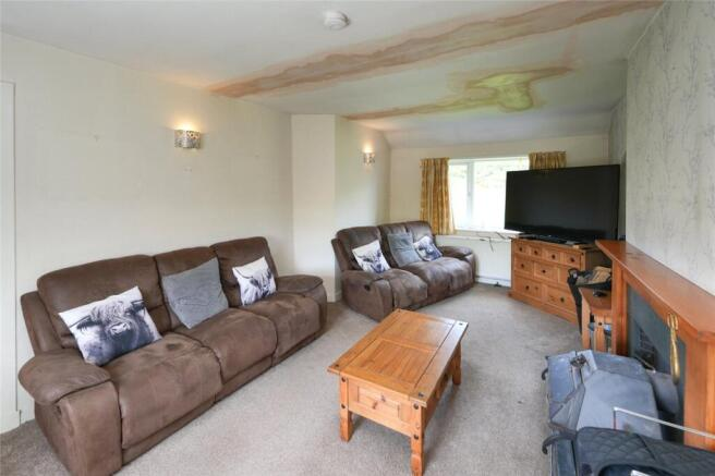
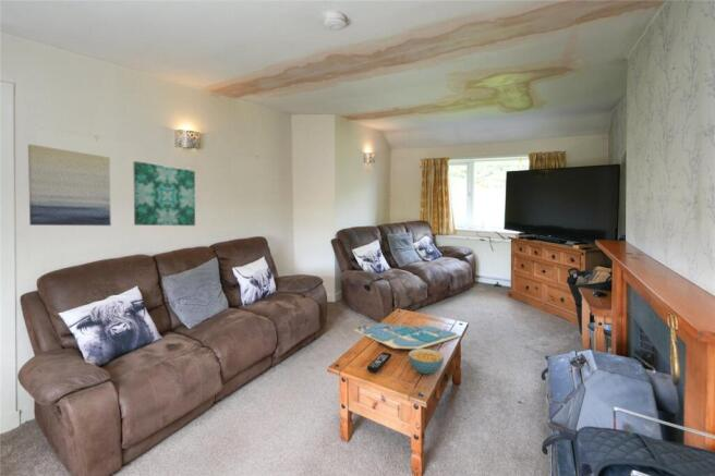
+ remote control (379, 361)
+ wall art (72, 188)
+ wall art (166, 196)
+ cereal bowl (425, 363)
+ board game (405, 330)
